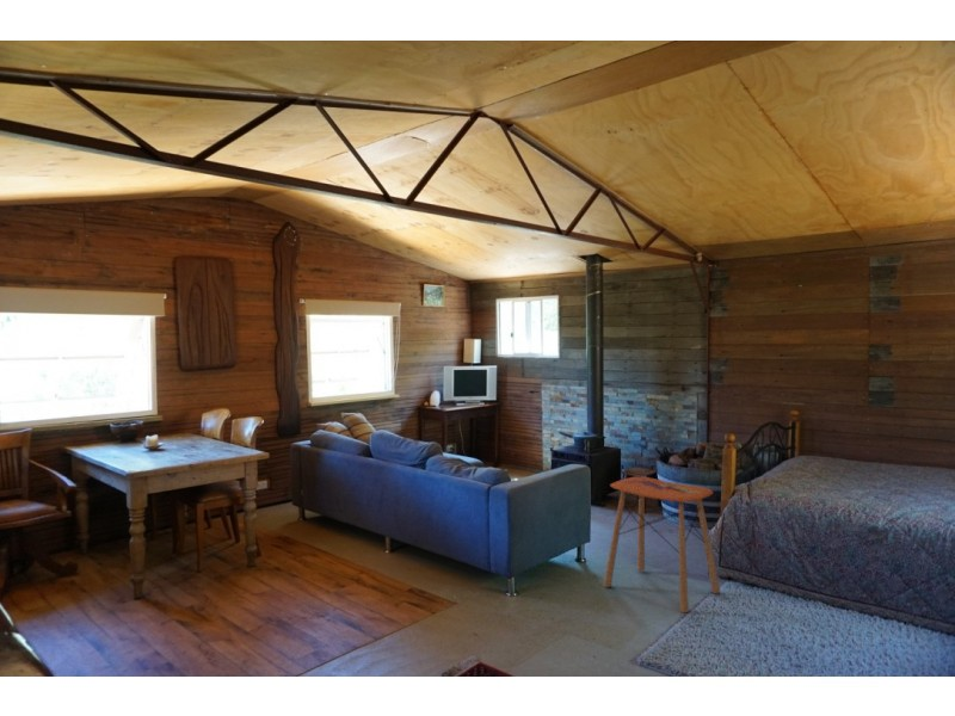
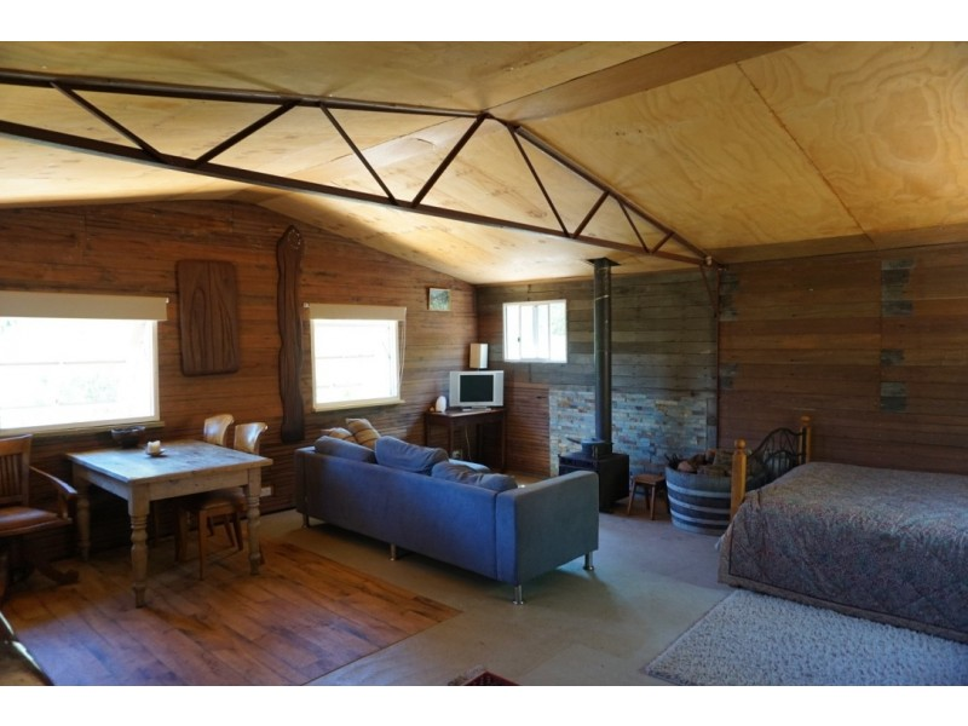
- side table (661, 536)
